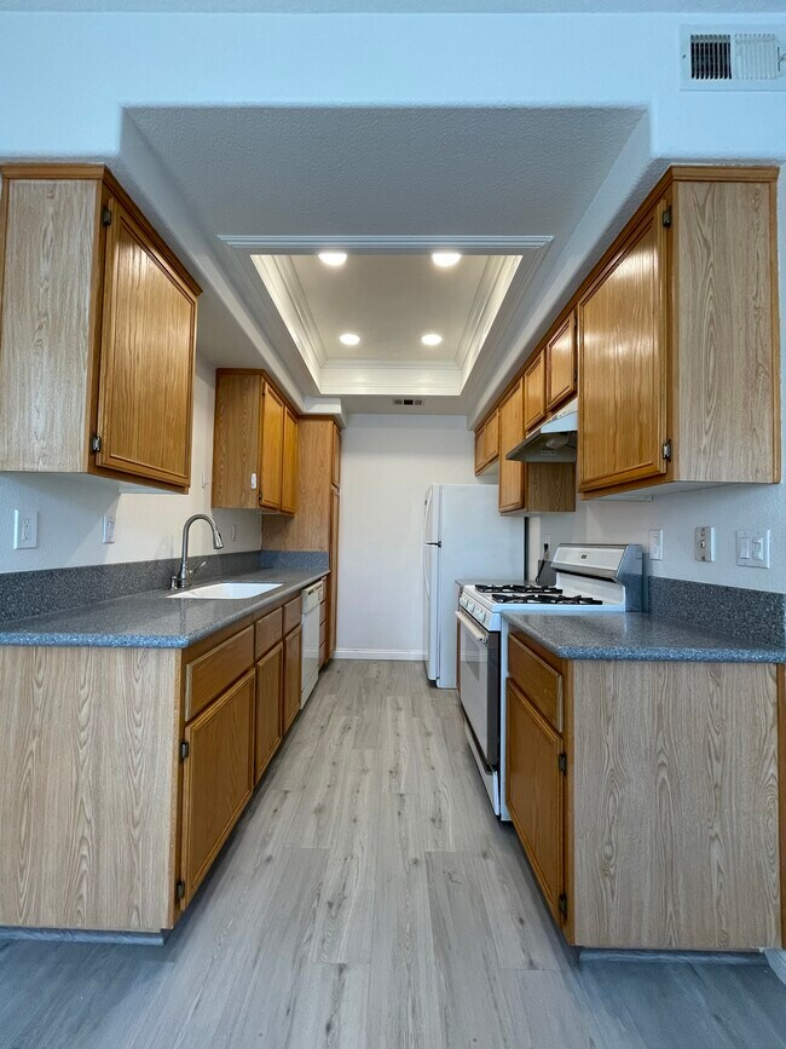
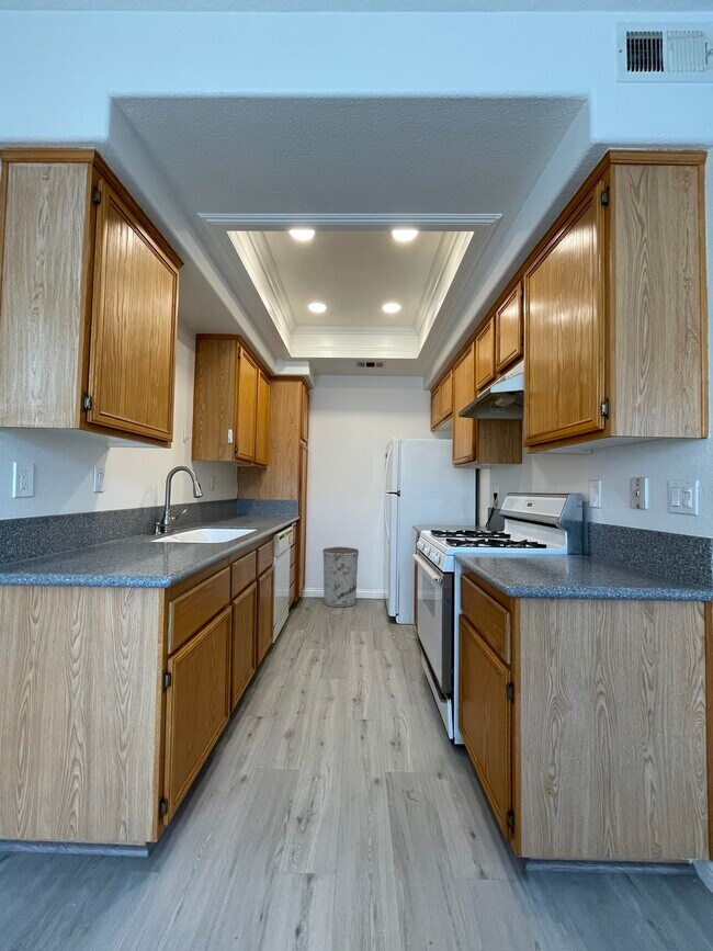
+ trash can (340, 575)
